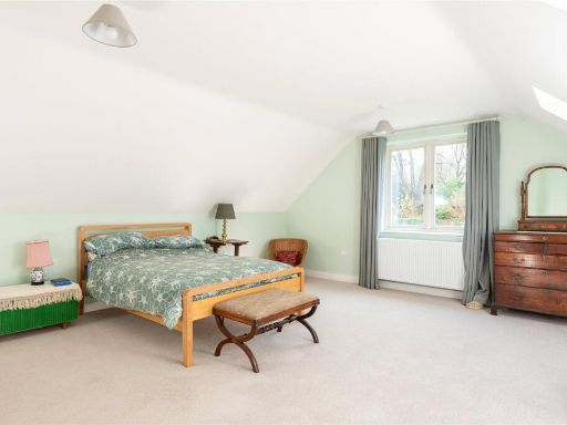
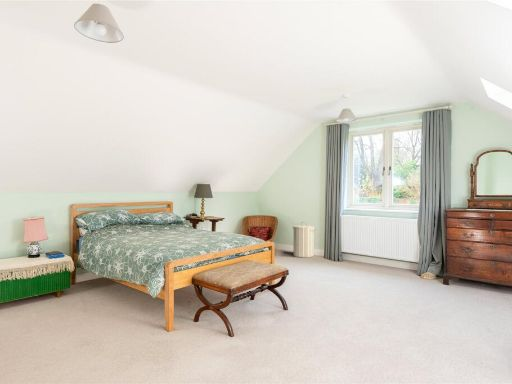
+ laundry hamper (303, 238)
